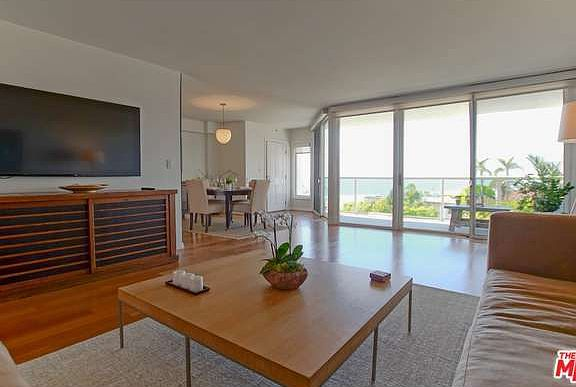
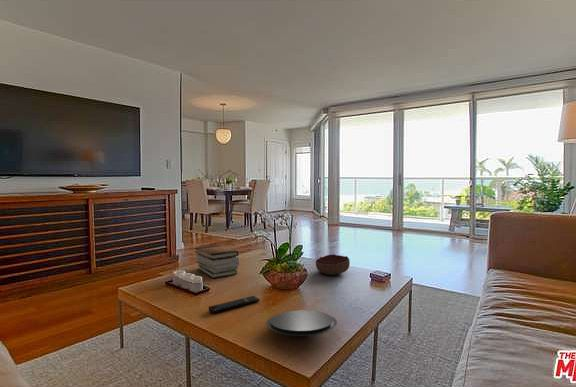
+ decorative bowl (332, 264)
+ book stack (216, 260)
+ plate (301, 324)
+ remote control (234, 304)
